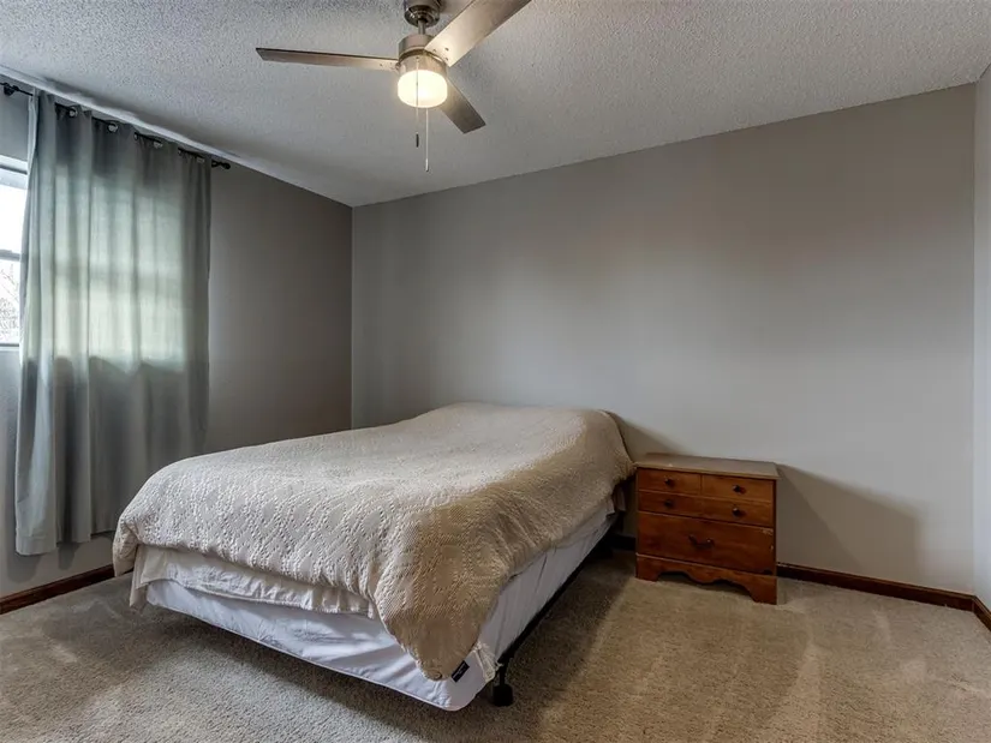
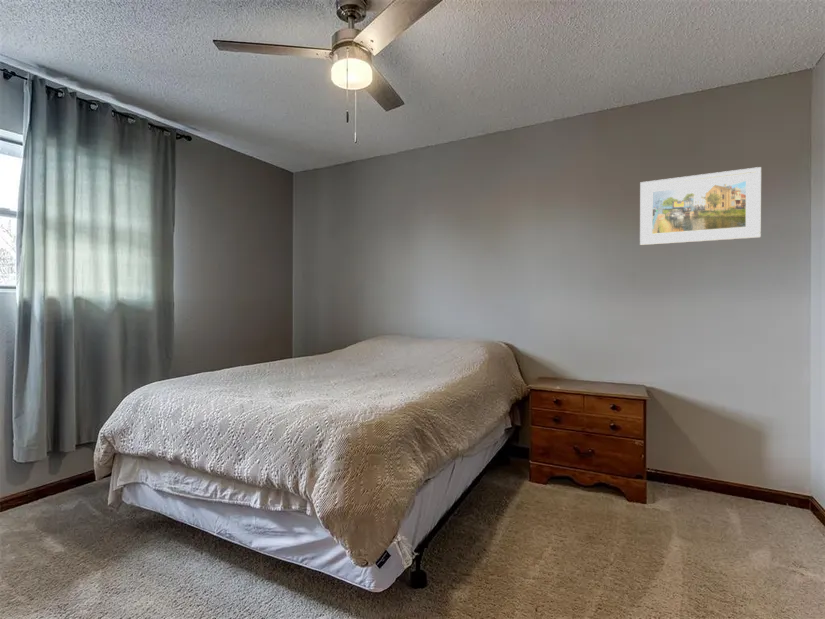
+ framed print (696, 208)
